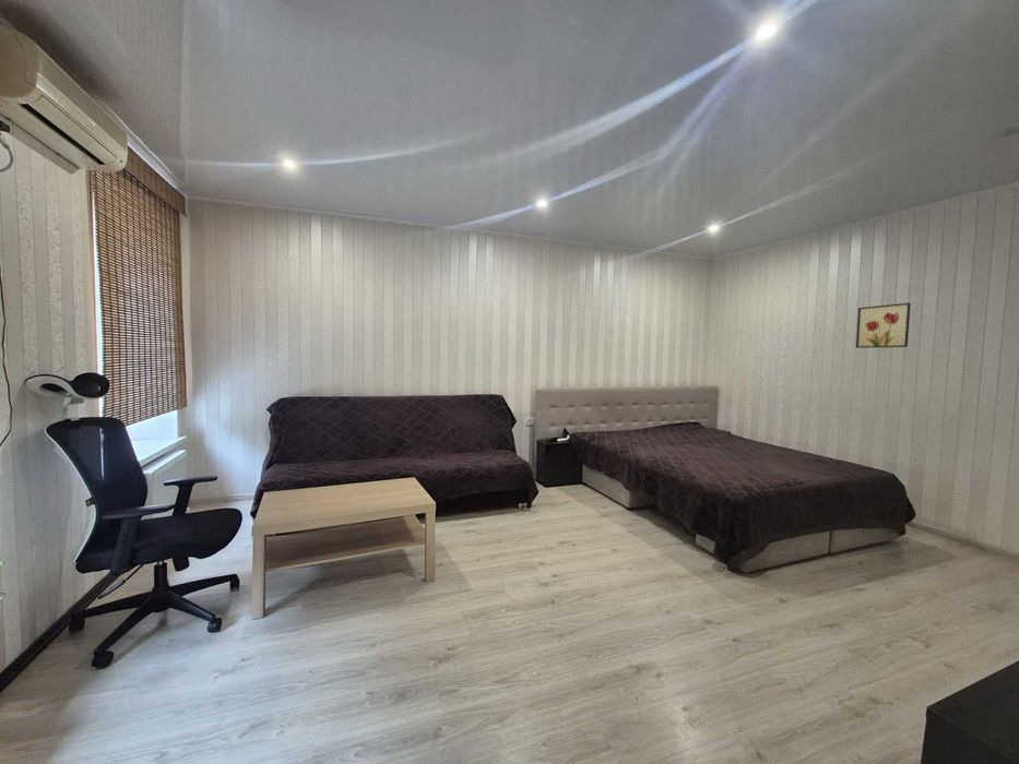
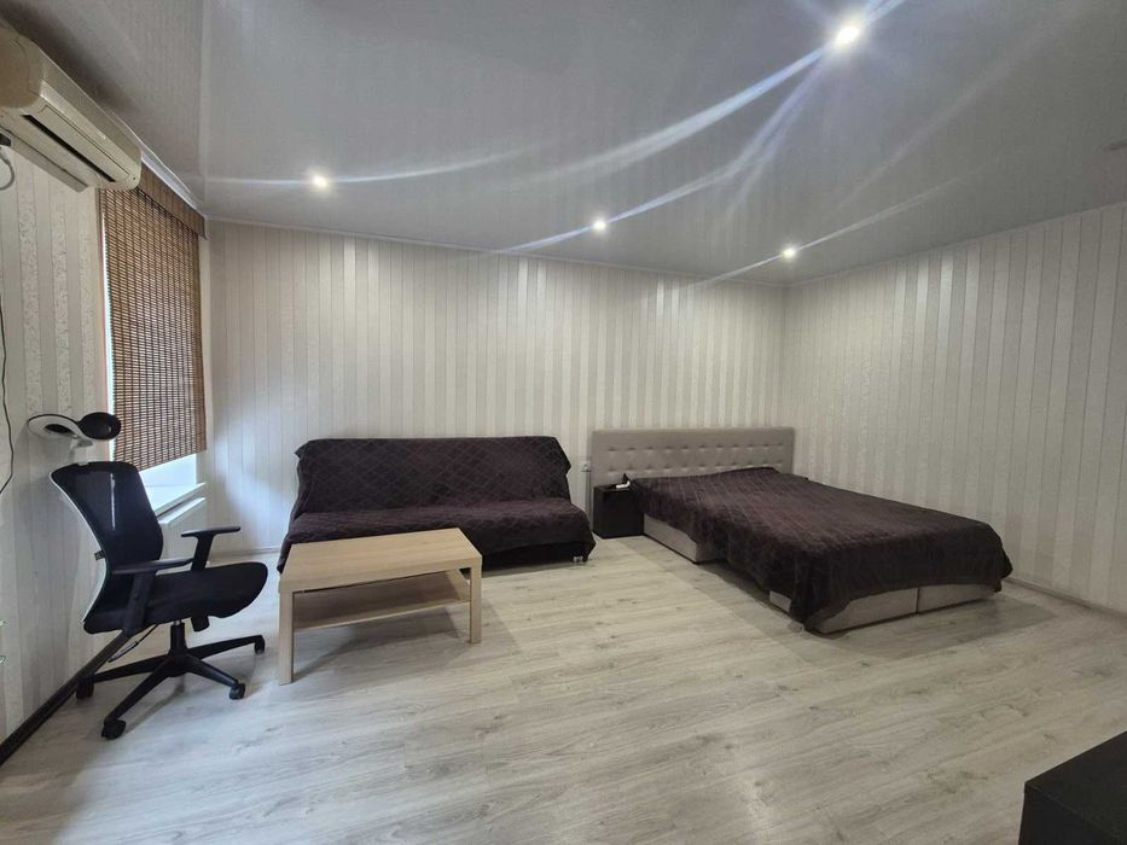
- wall art (881, 326)
